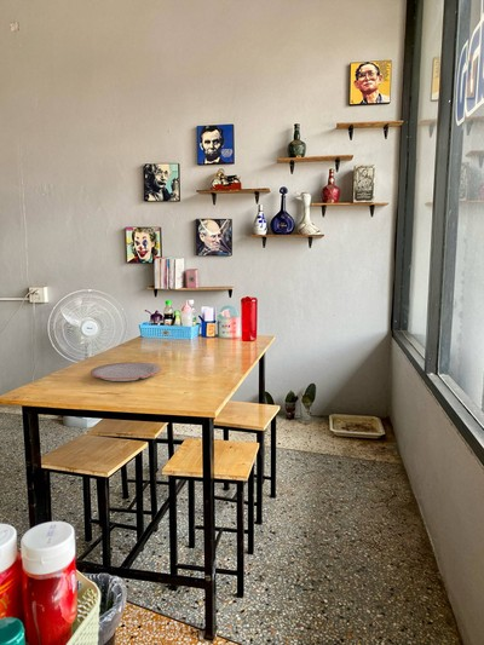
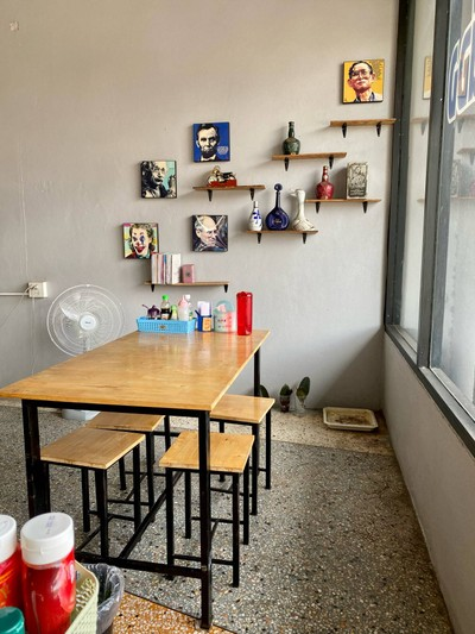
- plate (126, 372)
